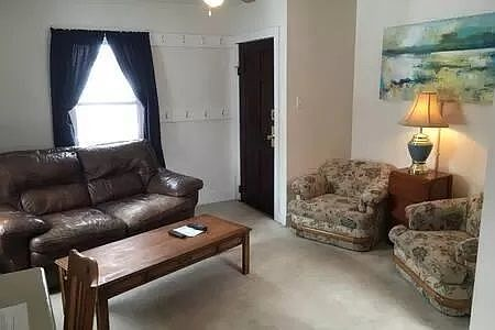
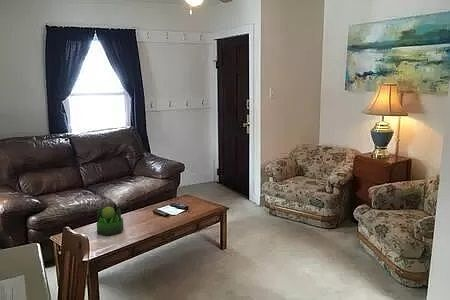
+ plant (109, 218)
